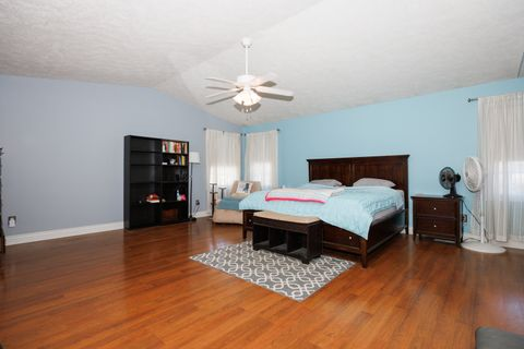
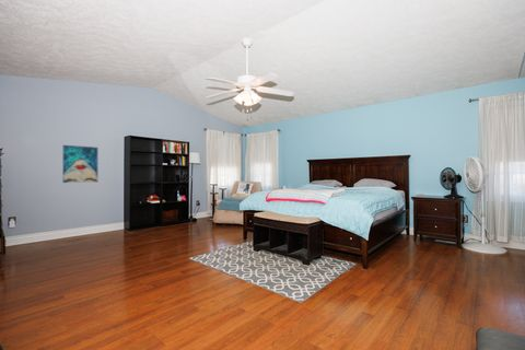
+ wall art (81, 164)
